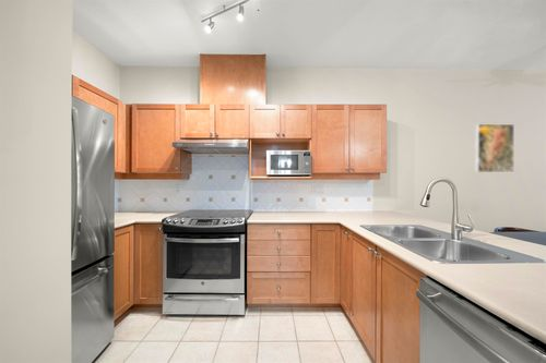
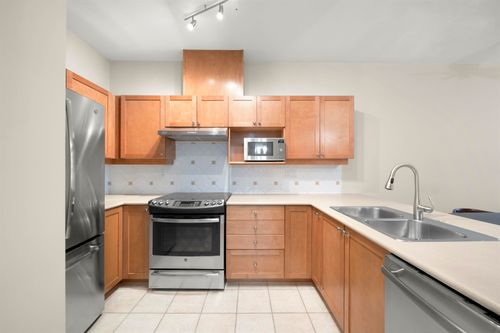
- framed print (495, 148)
